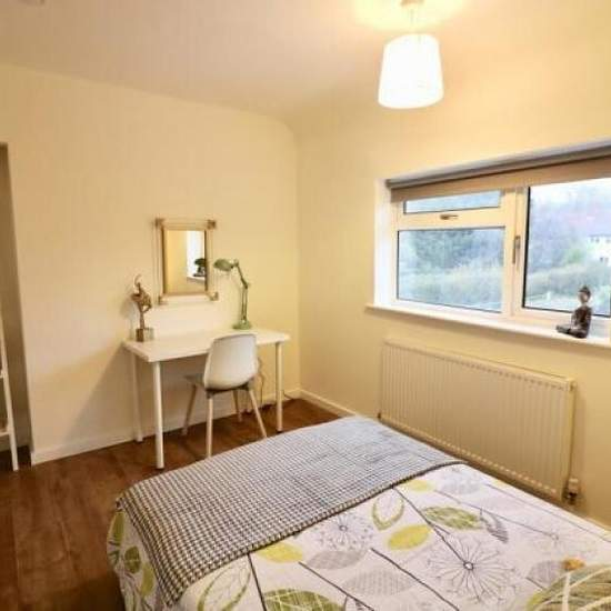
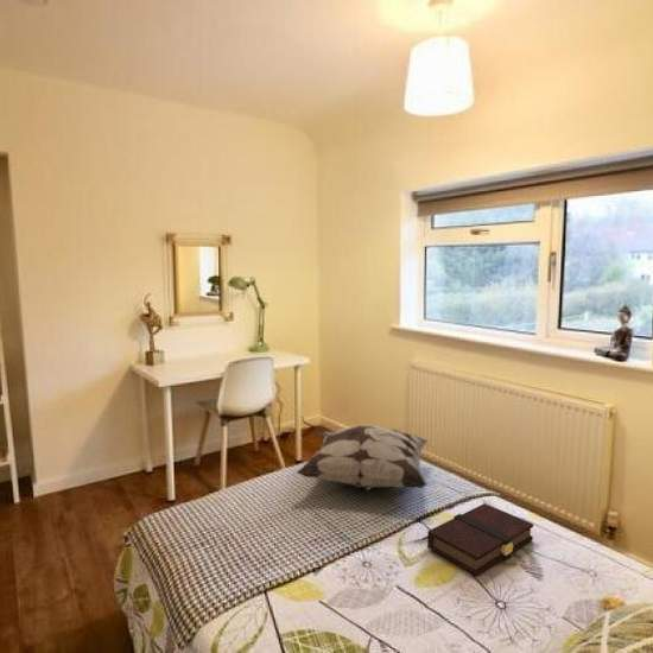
+ book (481, 535)
+ decorative pillow (366, 454)
